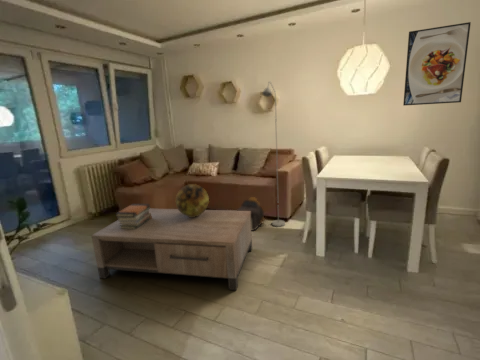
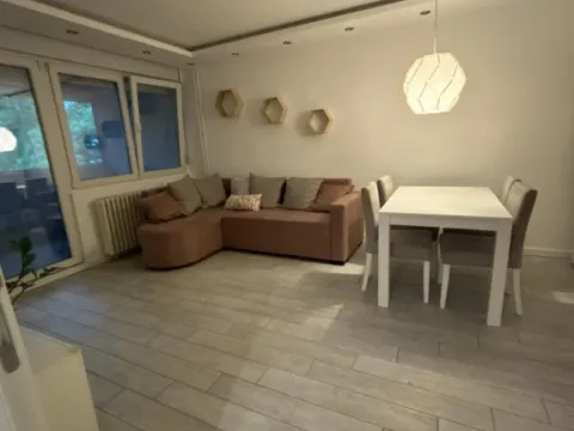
- coffee table (179, 242)
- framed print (434, 66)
- book stack (134, 215)
- decorative globe (192, 200)
- backpack (251, 211)
- floor lamp (276, 158)
